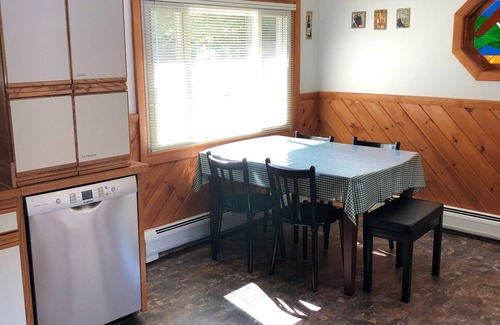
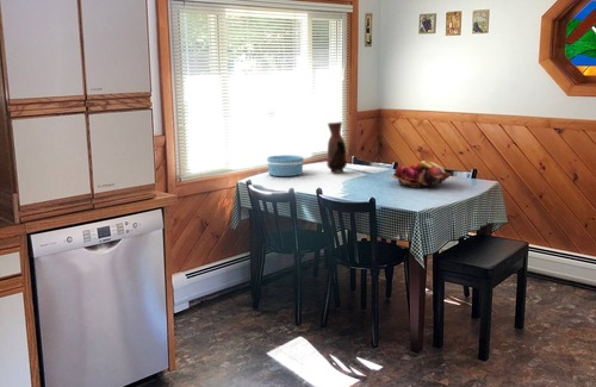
+ bowl (285, 166)
+ fruit basket (421, 173)
+ vase (336, 146)
